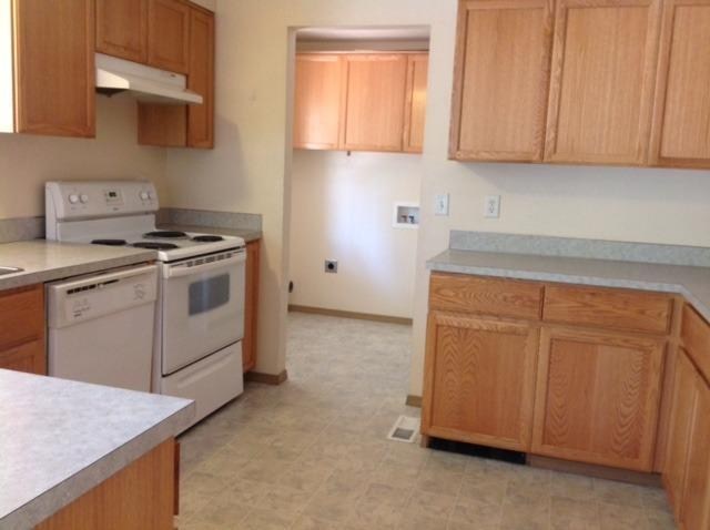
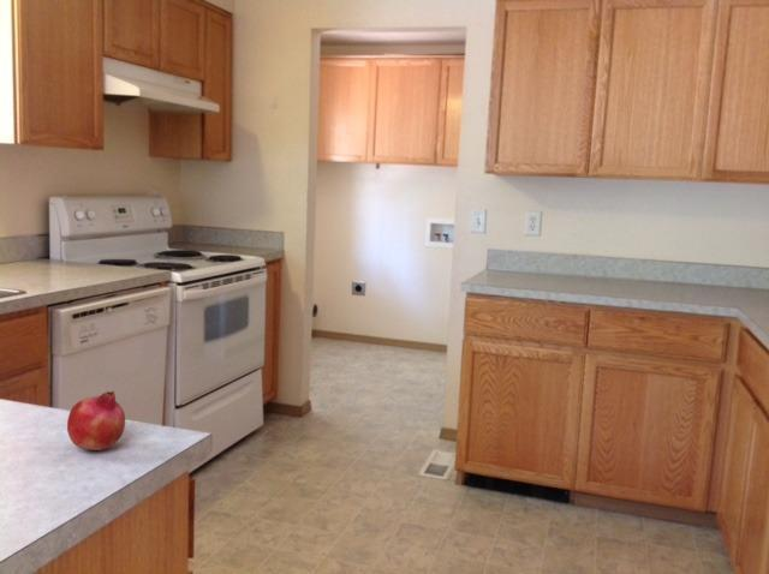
+ fruit (96, 418)
